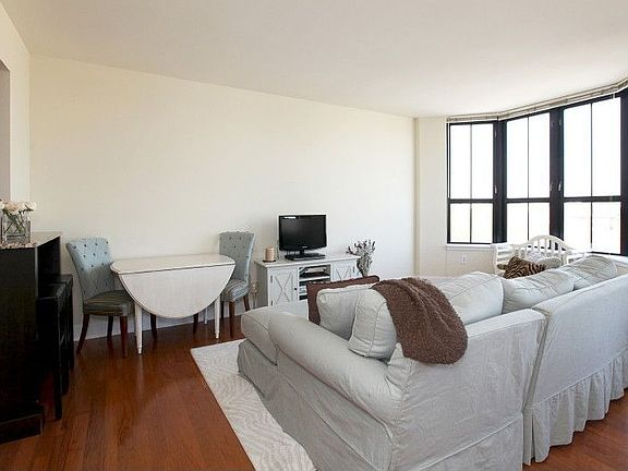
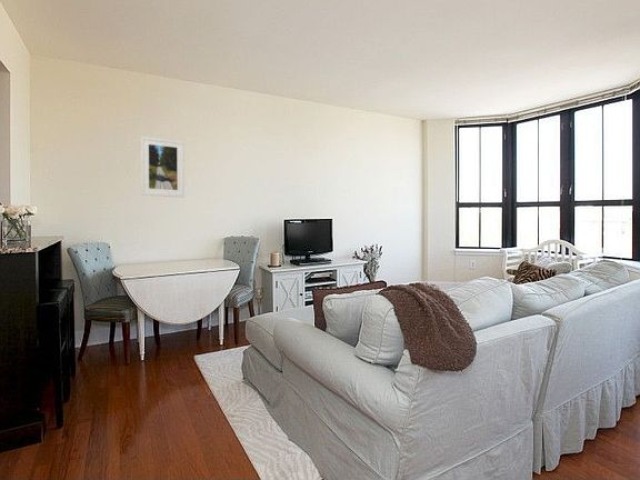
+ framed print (162, 167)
